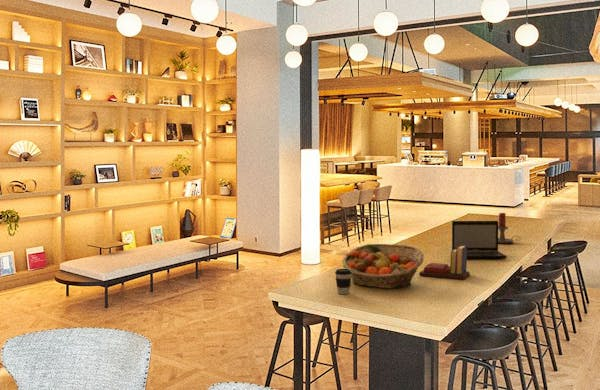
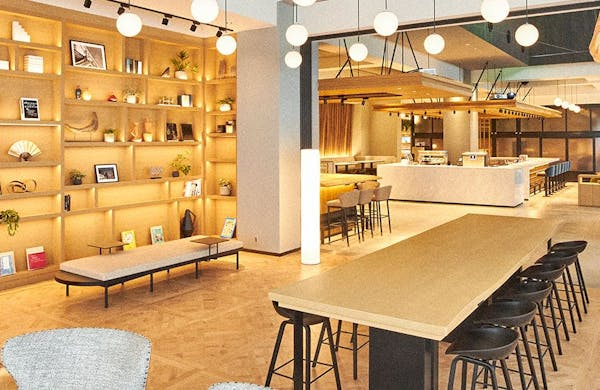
- book (444, 264)
- coffee cup (343, 281)
- candle holder (505, 227)
- laptop (478, 239)
- fruit basket (382, 265)
